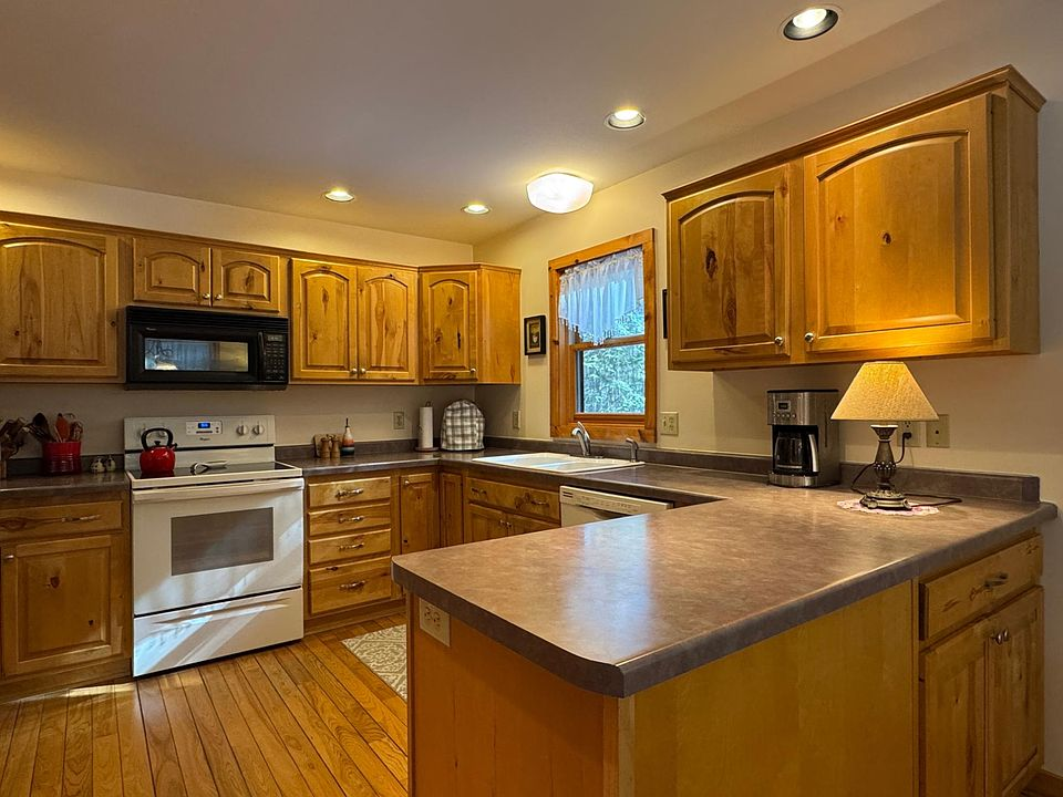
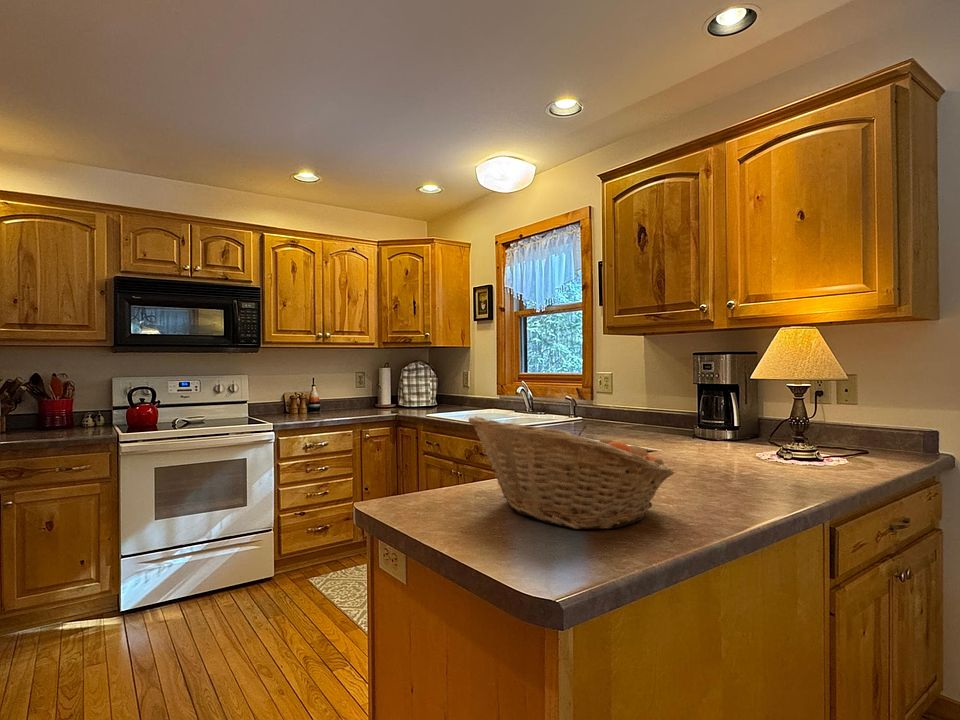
+ fruit basket (564, 462)
